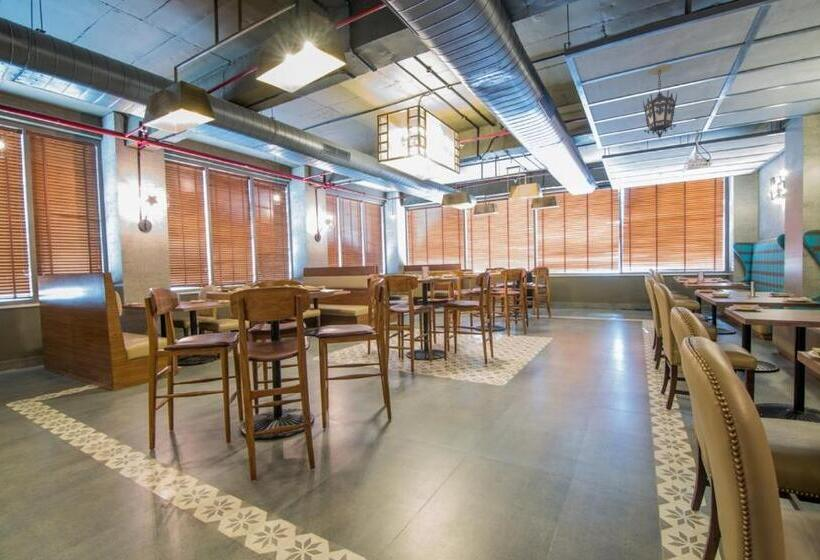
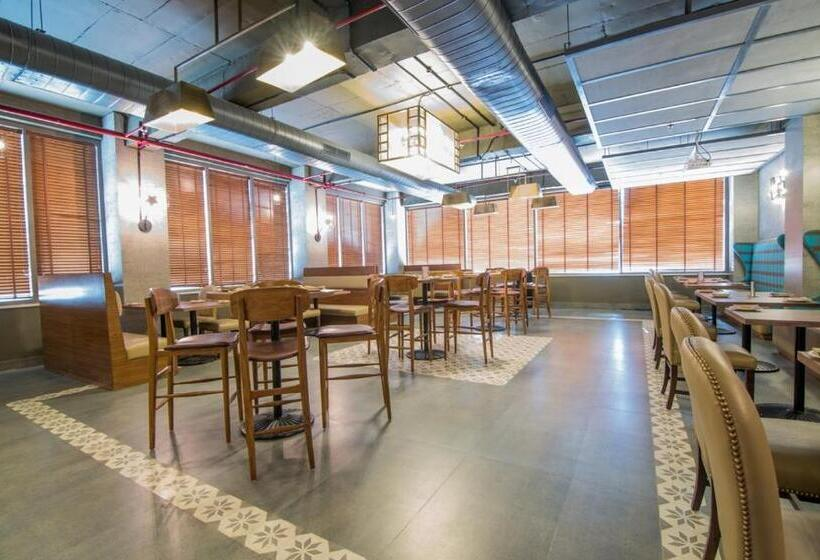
- hanging lantern (659, 104)
